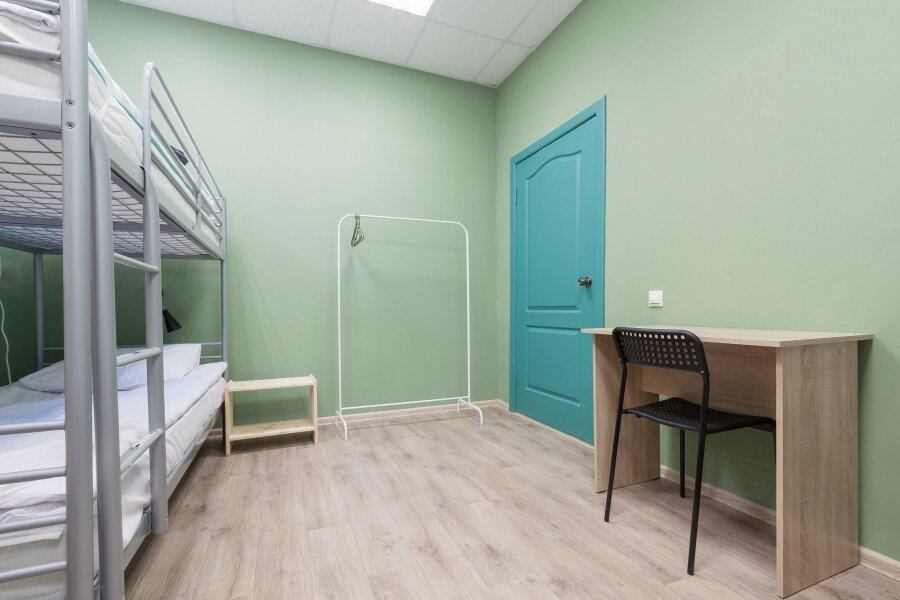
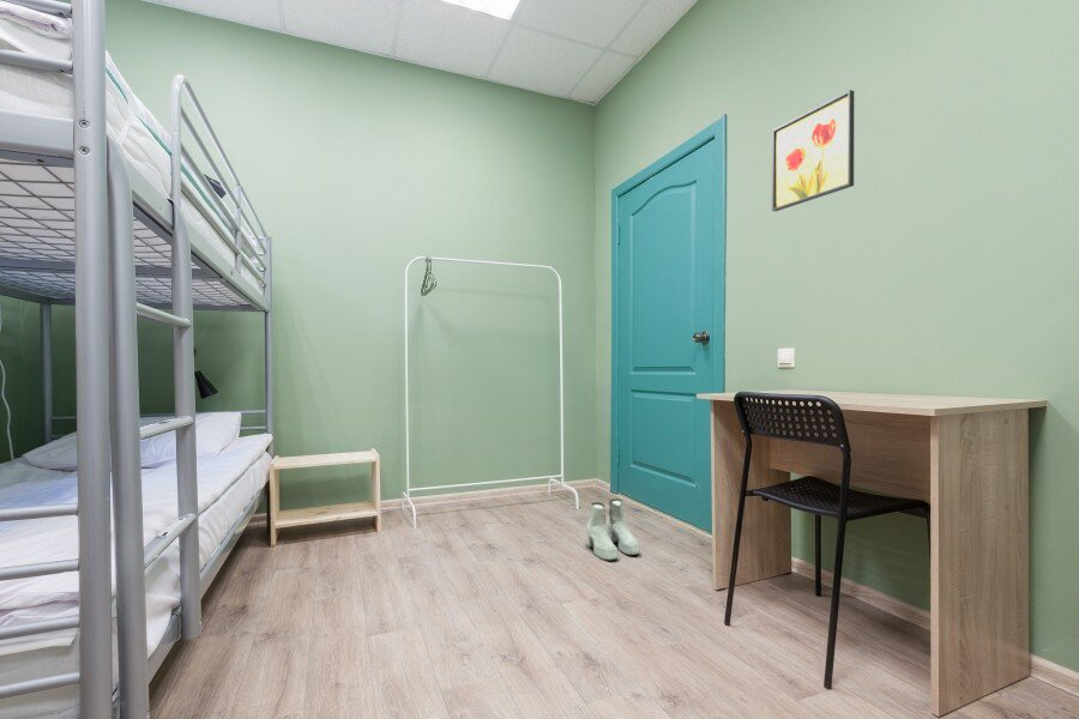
+ wall art (810, 156)
+ boots (611, 526)
